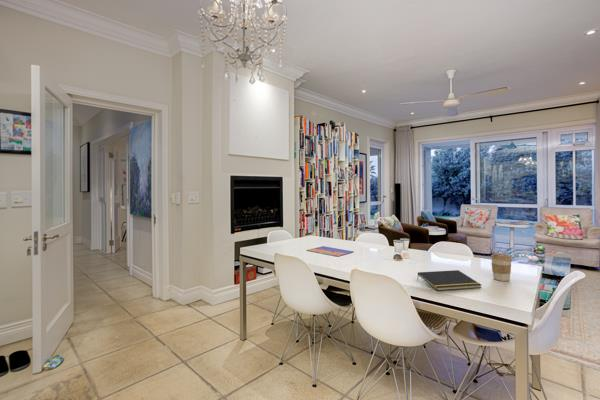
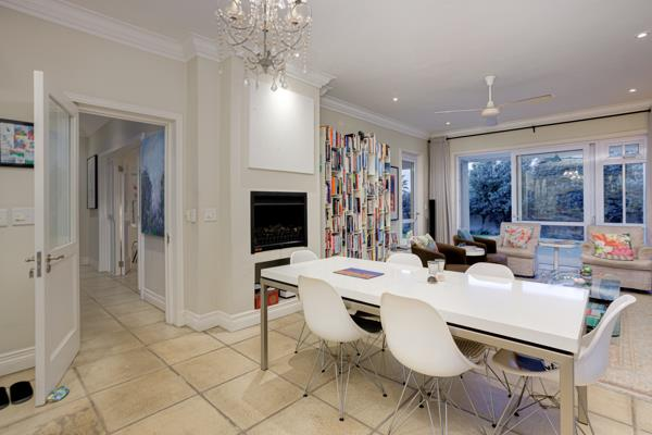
- coffee cup (501, 266)
- notepad (448, 279)
